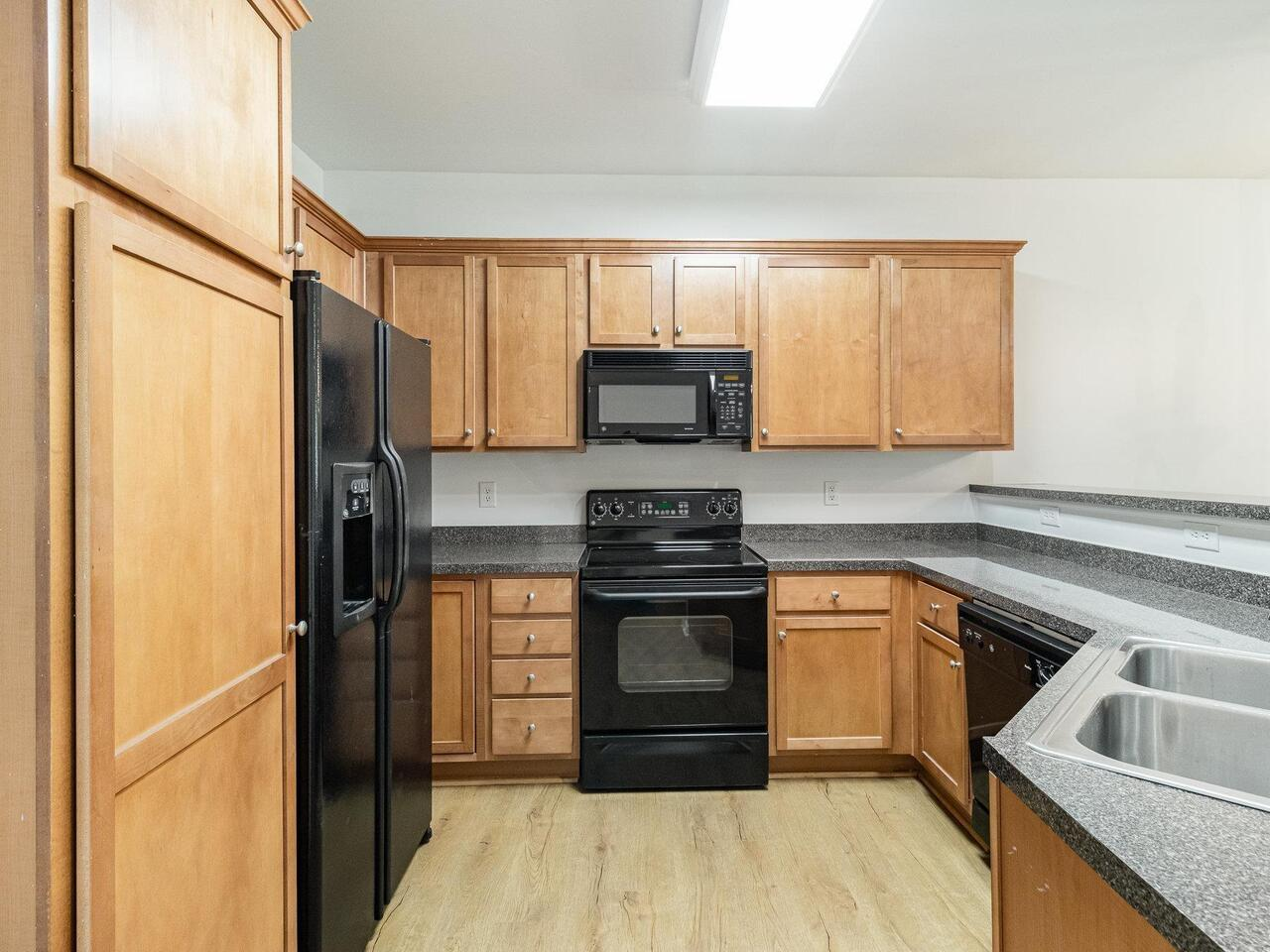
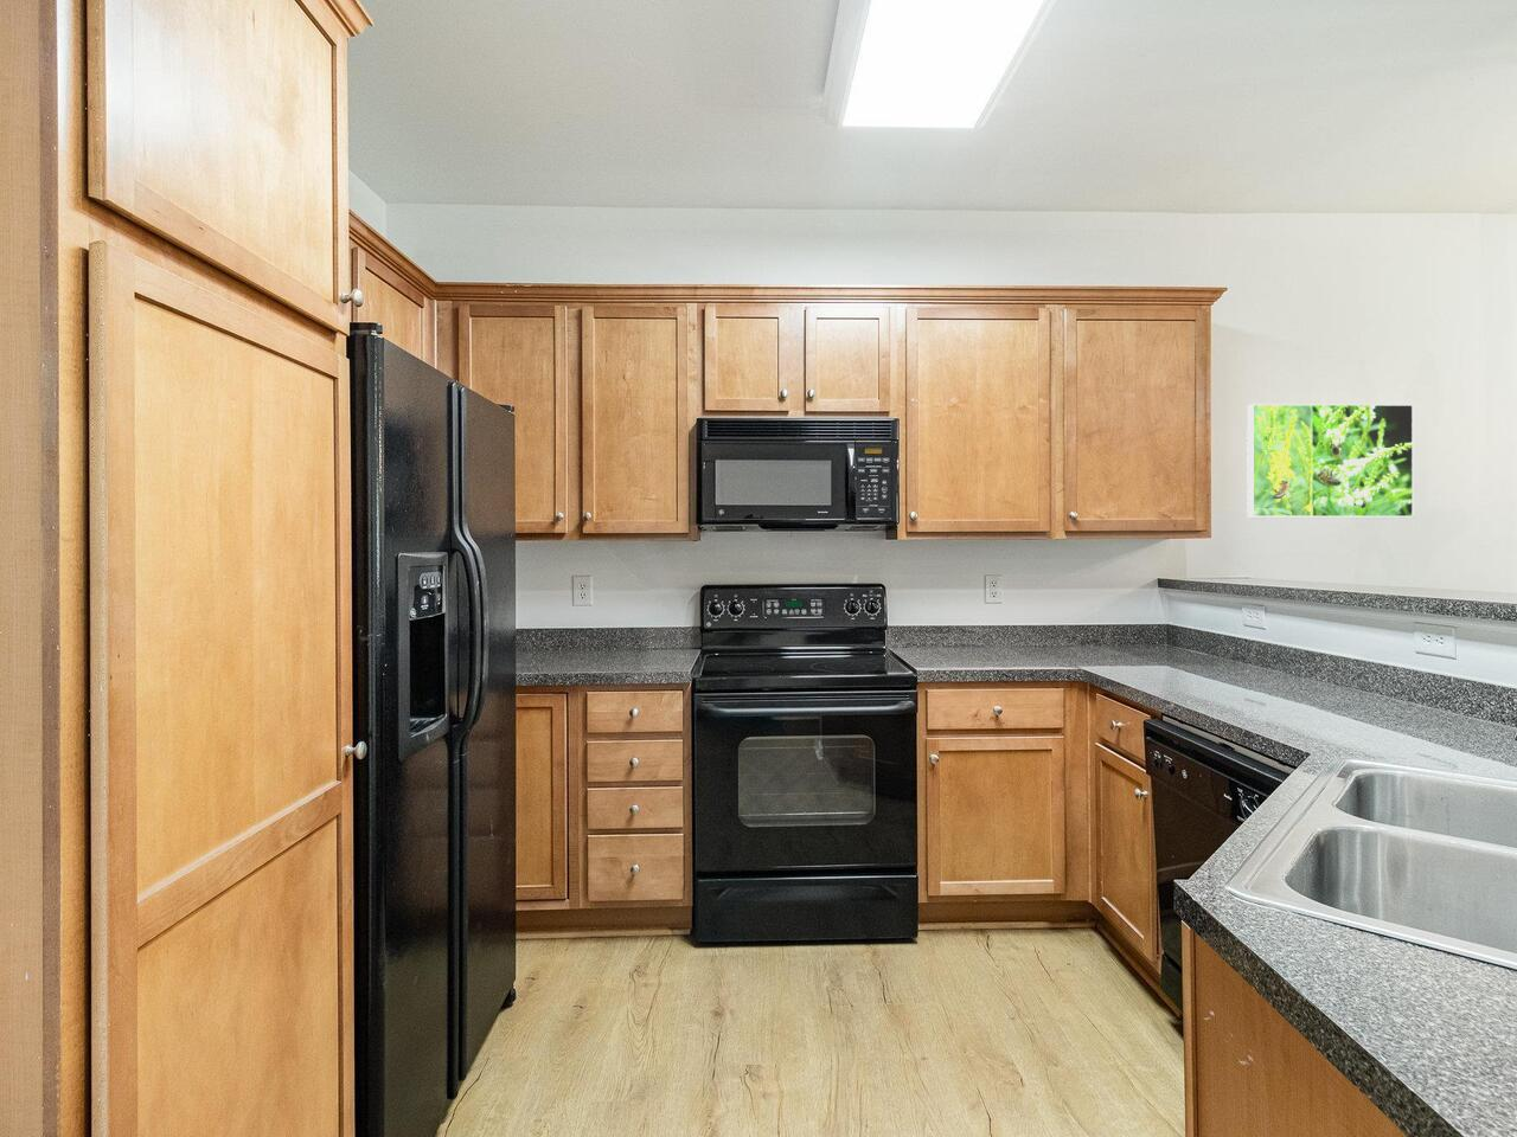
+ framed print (1329, 461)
